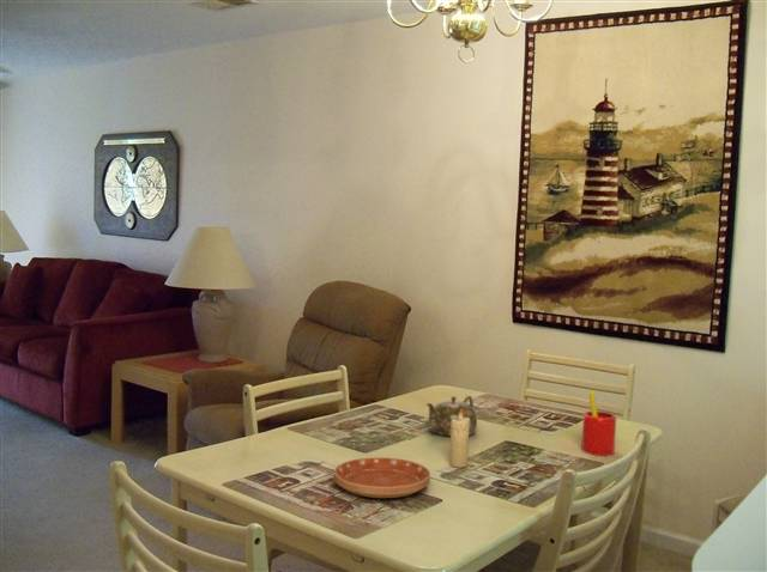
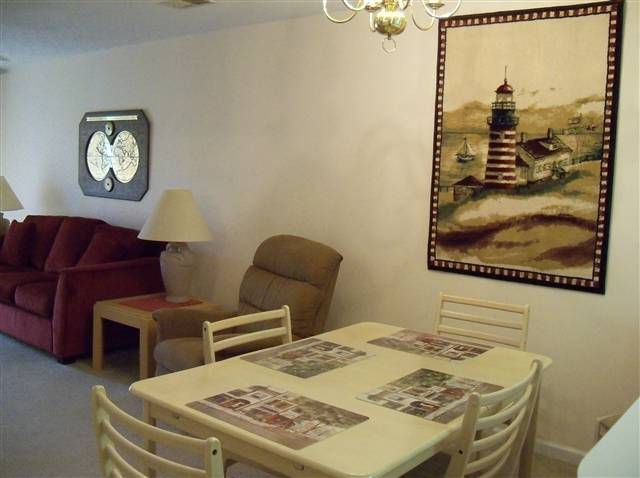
- saucer (381, 477)
- candle (459, 437)
- straw (597, 420)
- teapot (451, 414)
